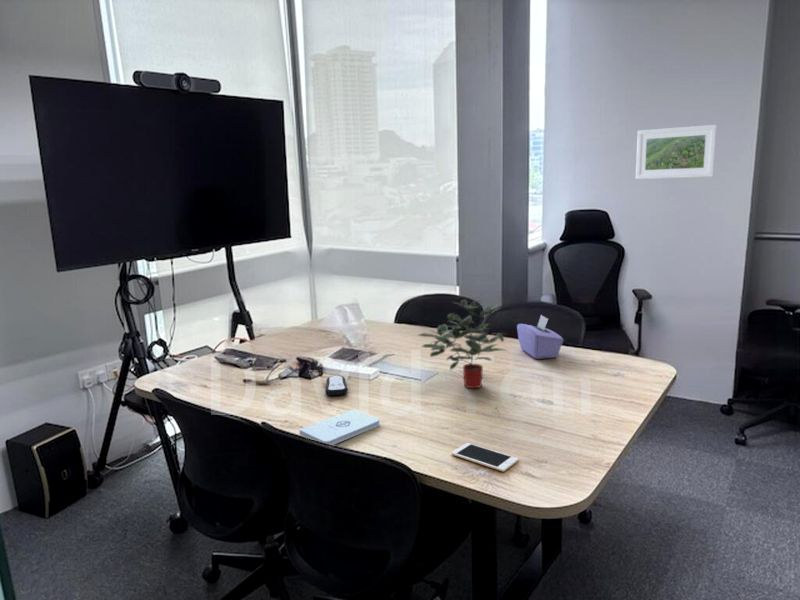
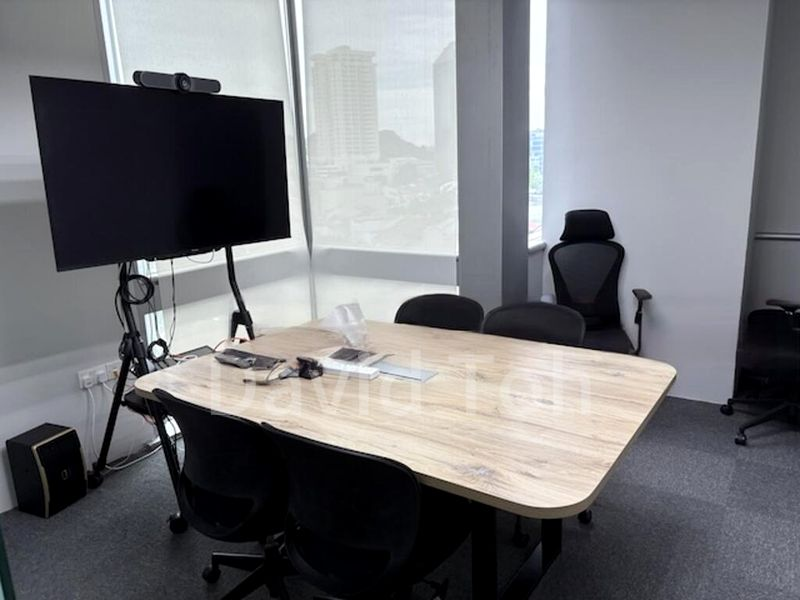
- notepad (341, 427)
- potted plant (461, 345)
- cell phone (484, 456)
- tissue box (539, 335)
- remote control (336, 384)
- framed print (674, 153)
